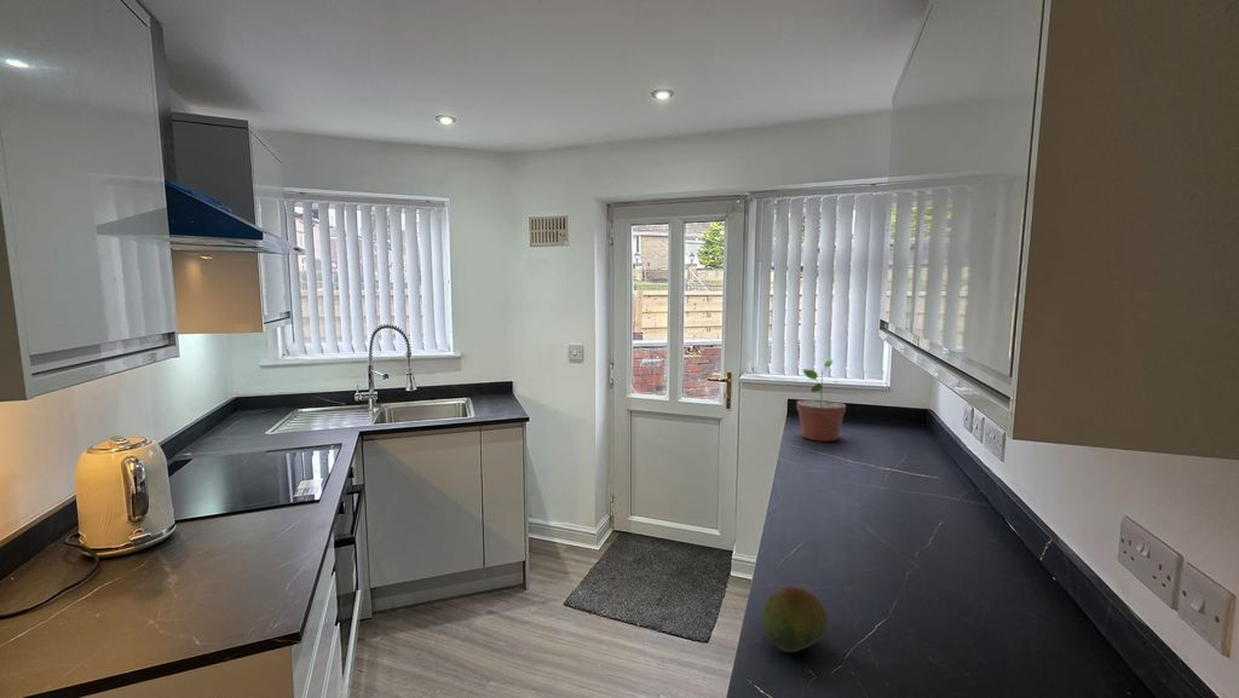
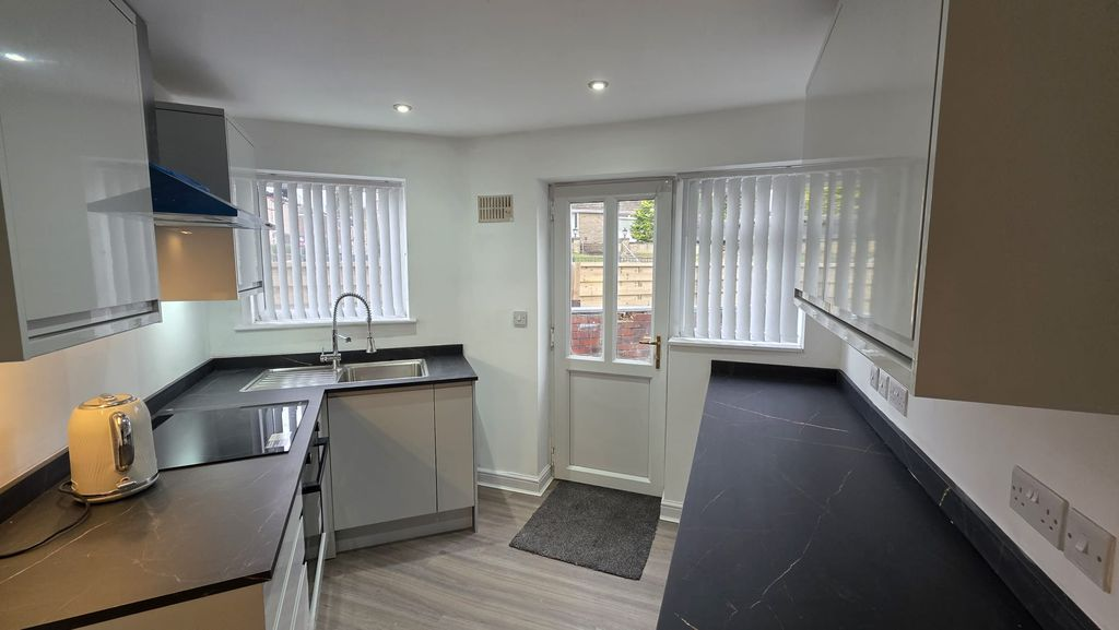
- potted plant (820, 398)
- fruit (794, 619)
